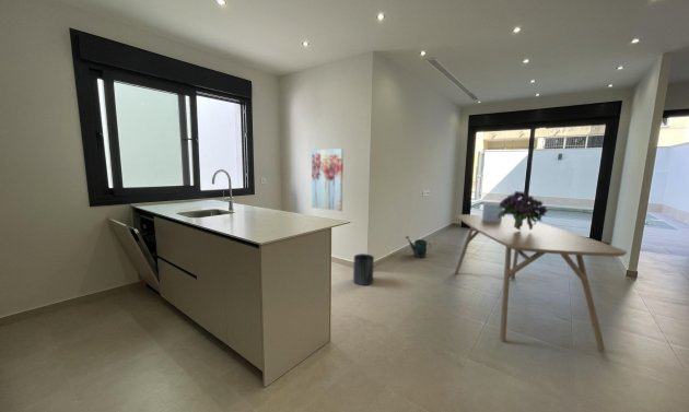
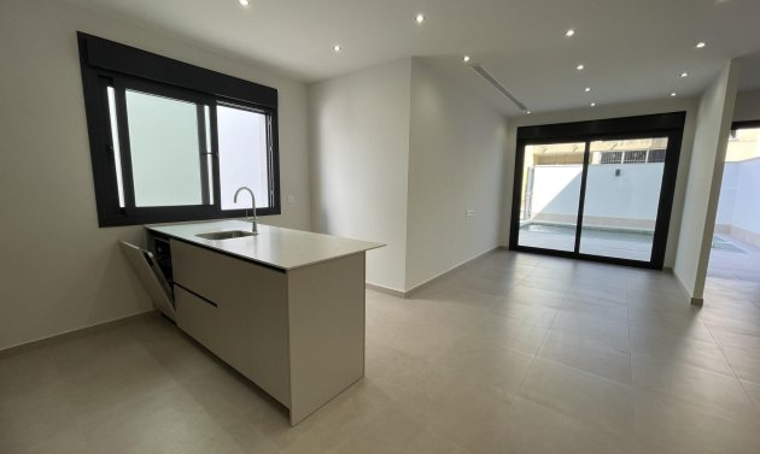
- bouquet (519, 210)
- watering can (417, 246)
- trash can (363, 269)
- wall art (326, 179)
- dining table (513, 264)
- decorative box (492, 211)
